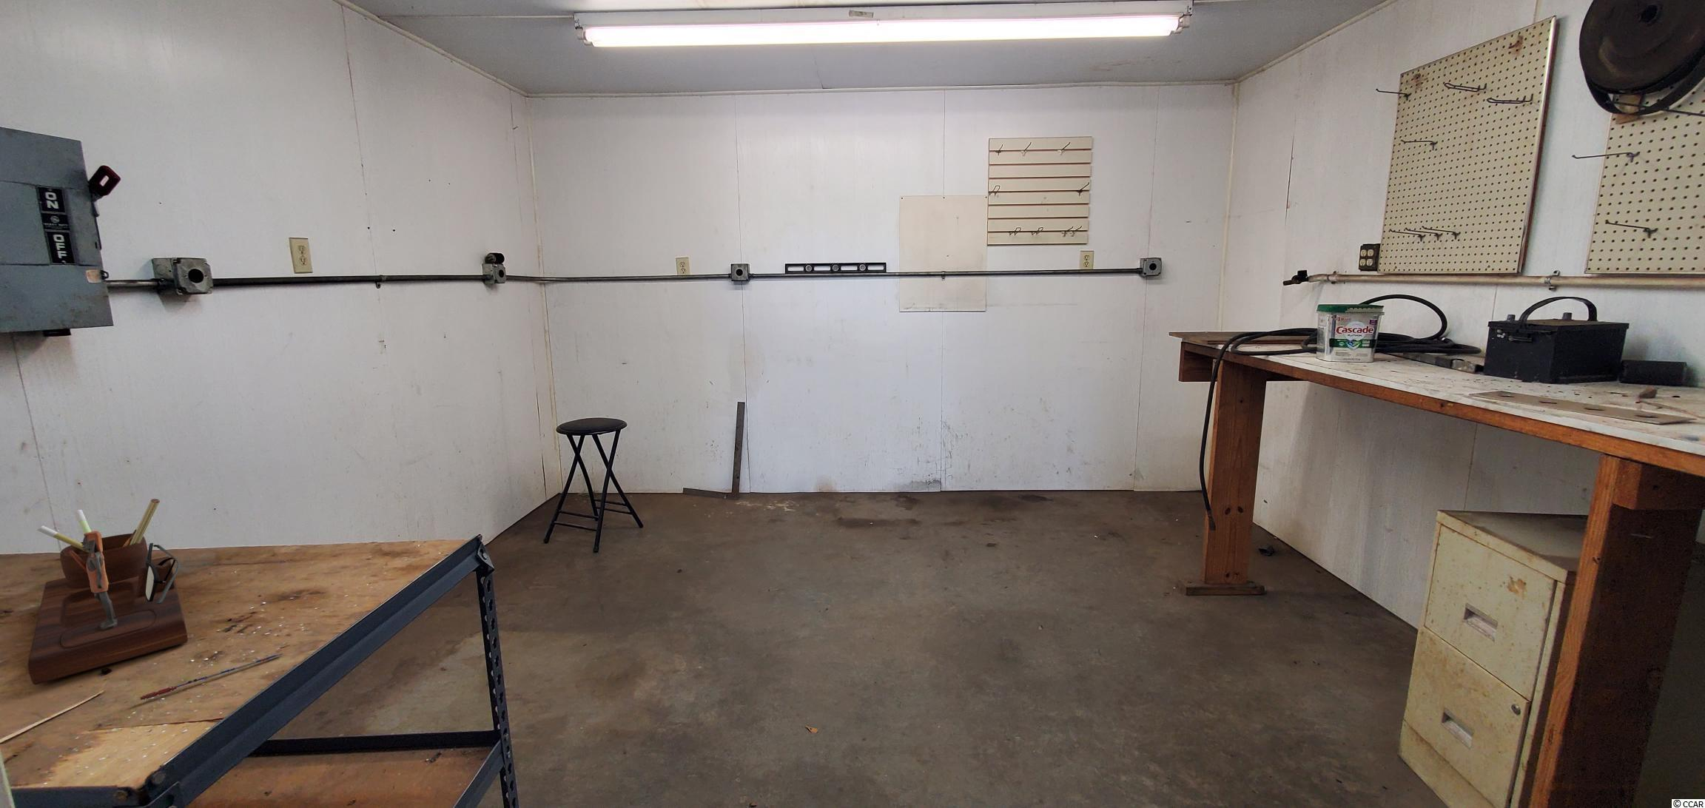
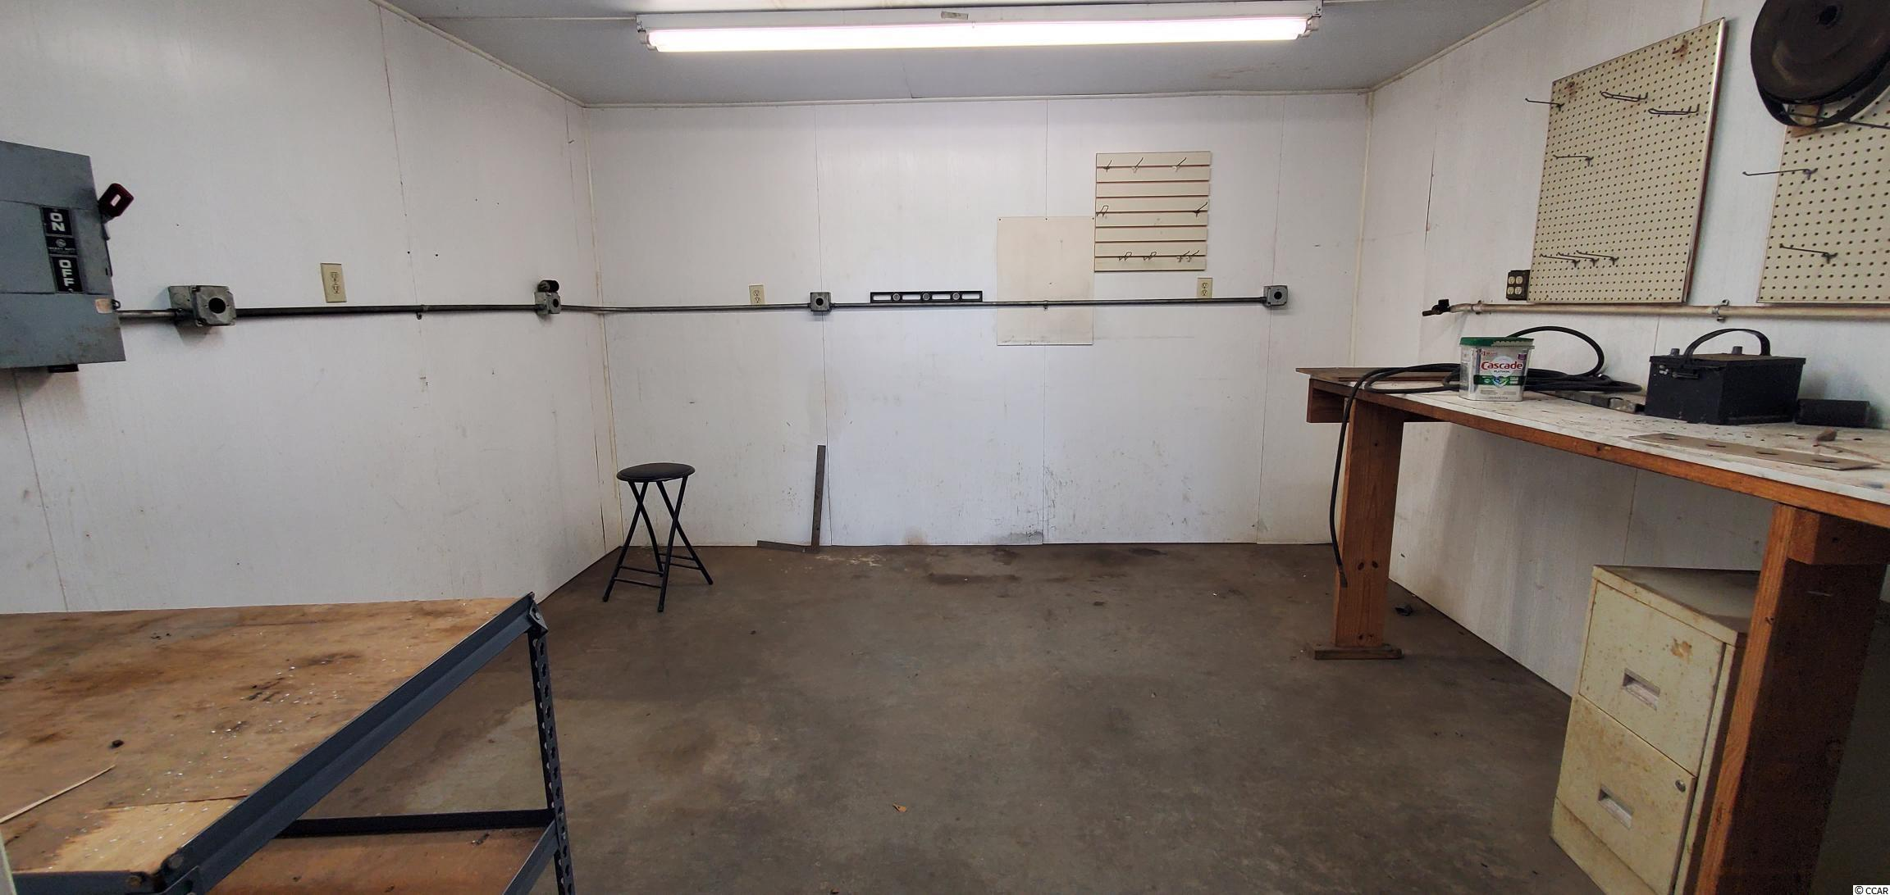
- desk organizer (105, 563)
- pen (215, 674)
